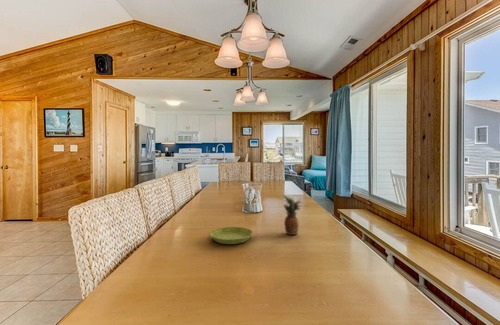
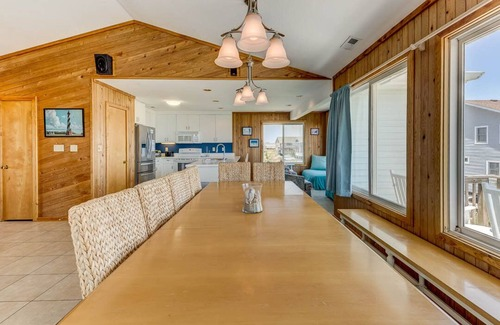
- saucer (231, 235)
- fruit (292, 214)
